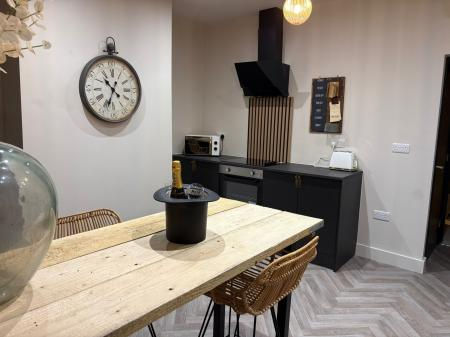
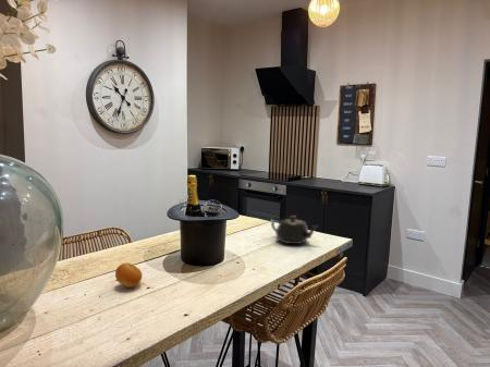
+ fruit (128, 274)
+ teapot (294, 229)
